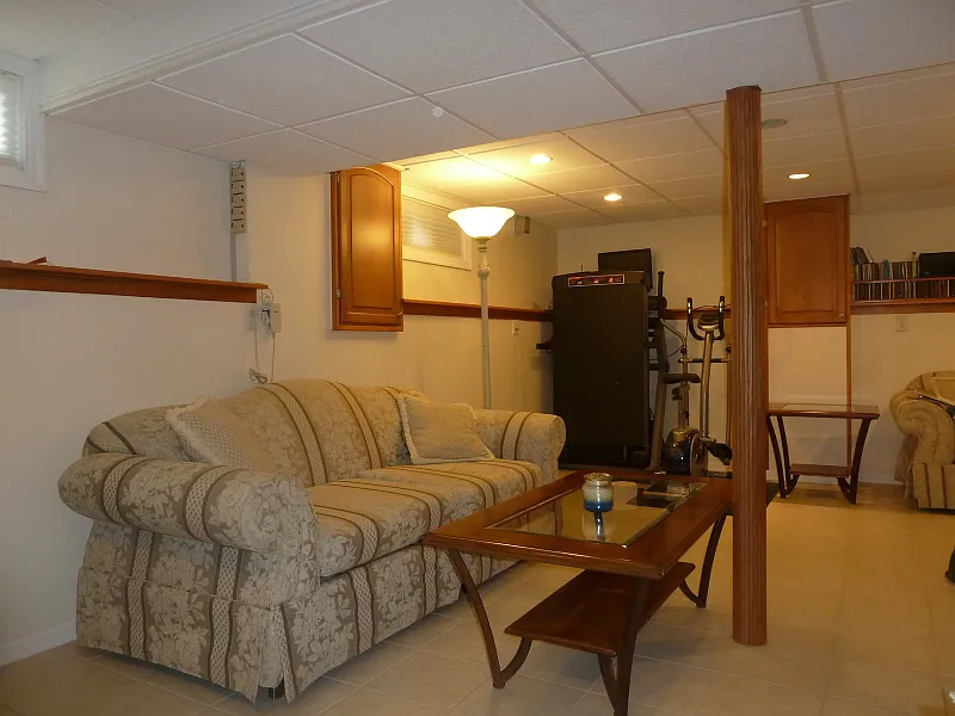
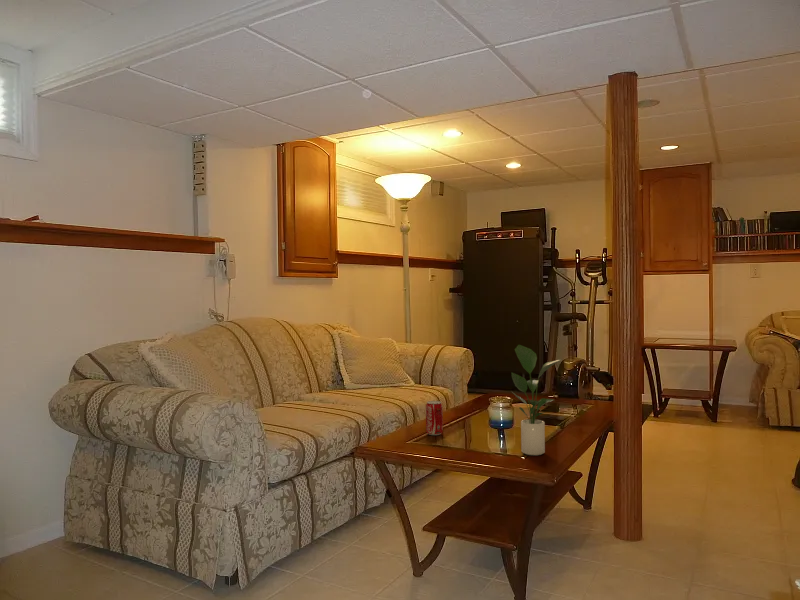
+ potted plant (530, 400)
+ beverage can (434, 418)
